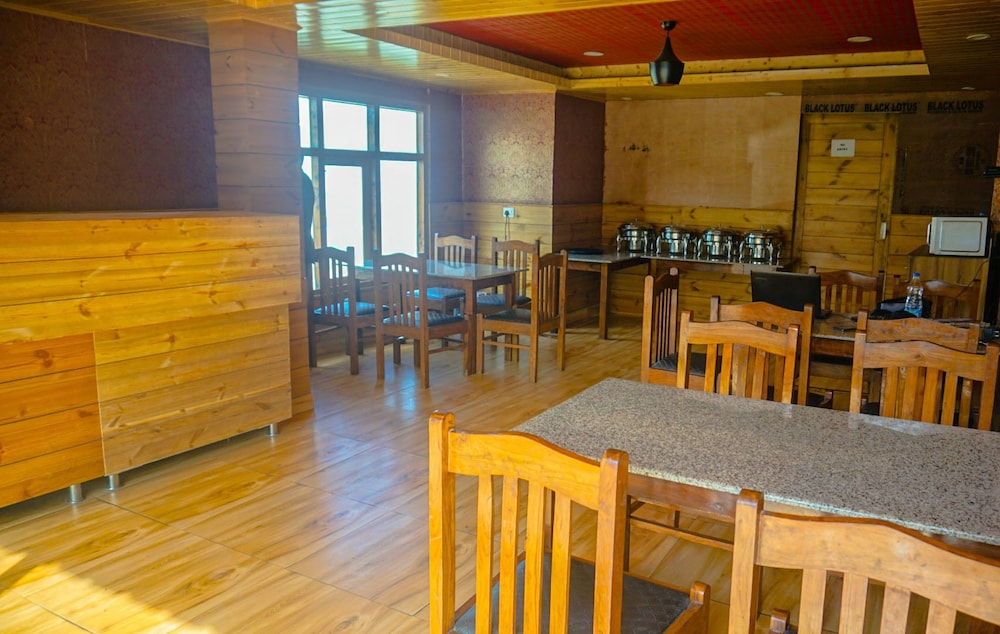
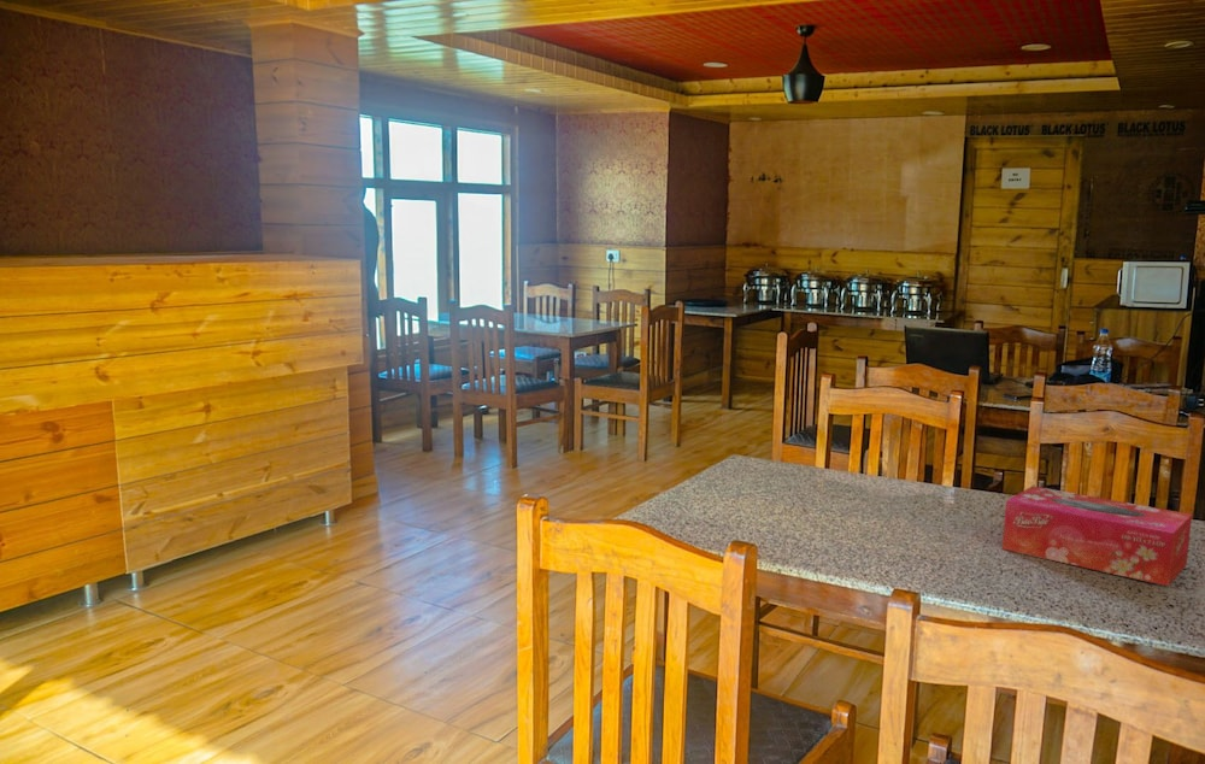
+ tissue box (1094, 531)
